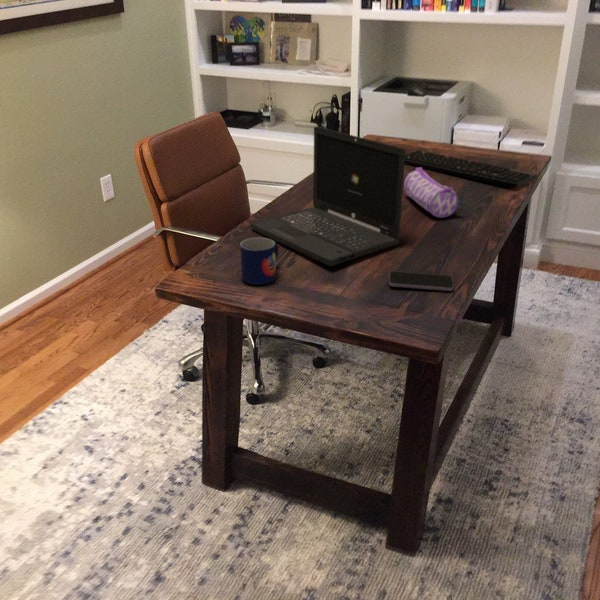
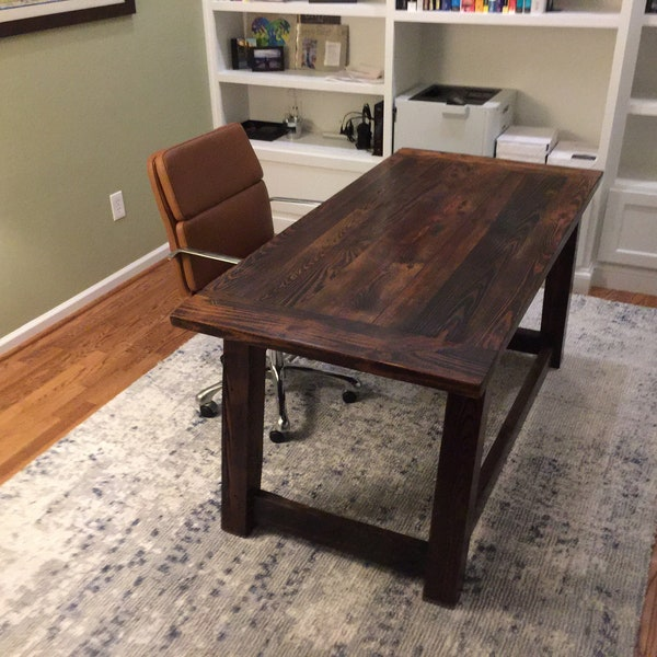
- pencil case (429, 192)
- laptop (323, 191)
- mug (262, 258)
- smartphone (420, 280)
- keyboard (462, 166)
